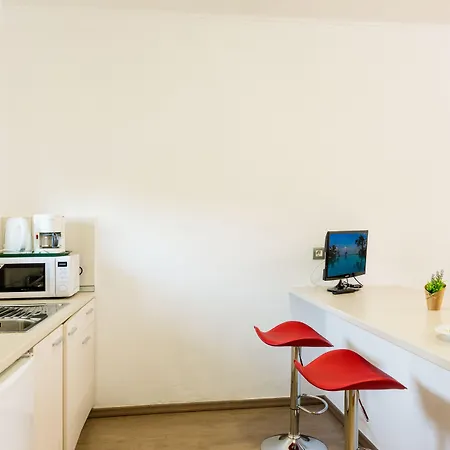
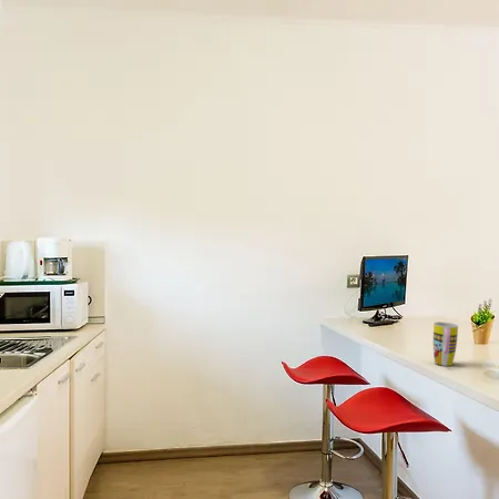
+ mug (445, 345)
